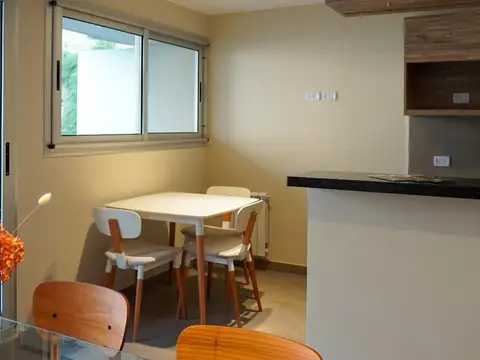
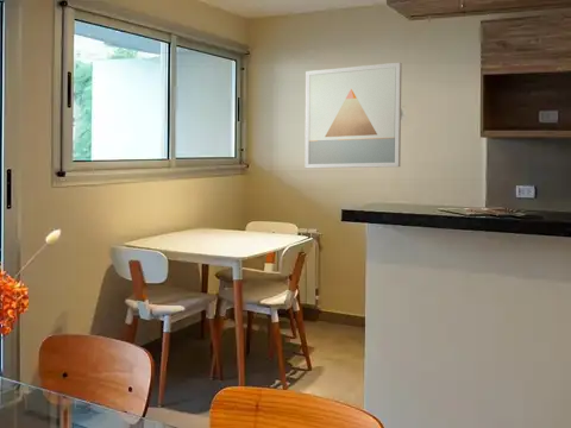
+ wall art (351, 117)
